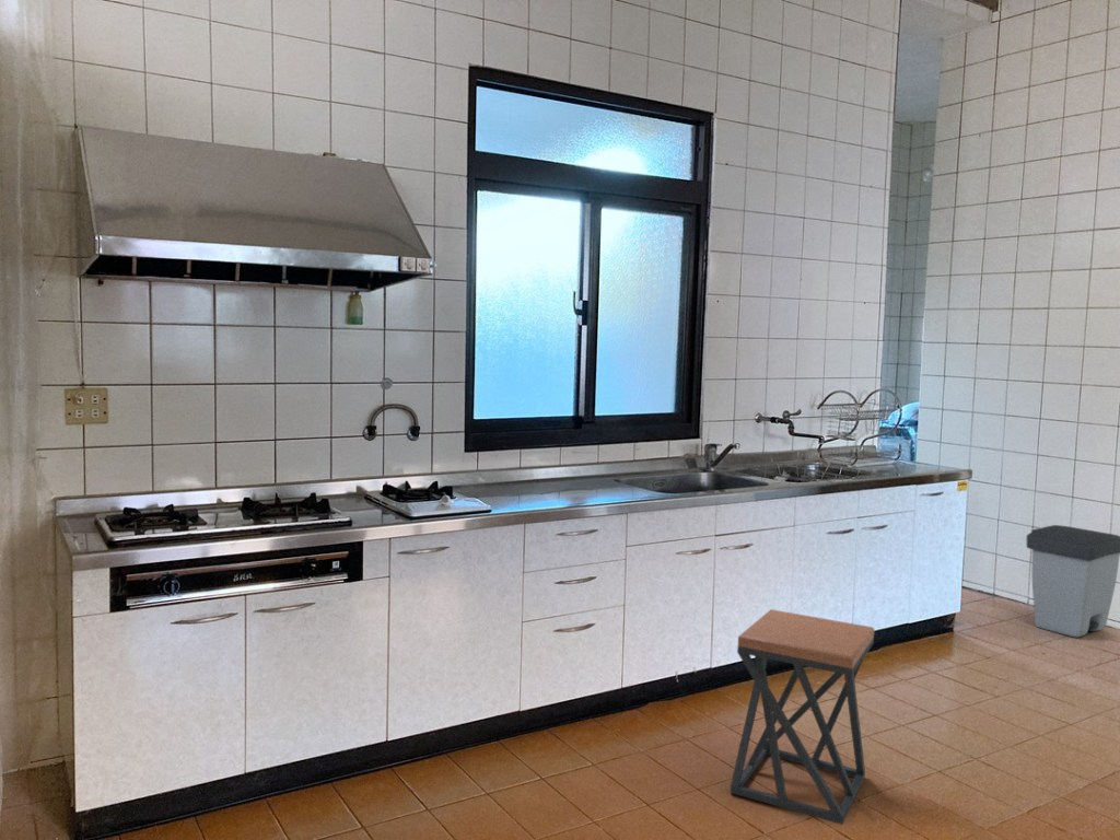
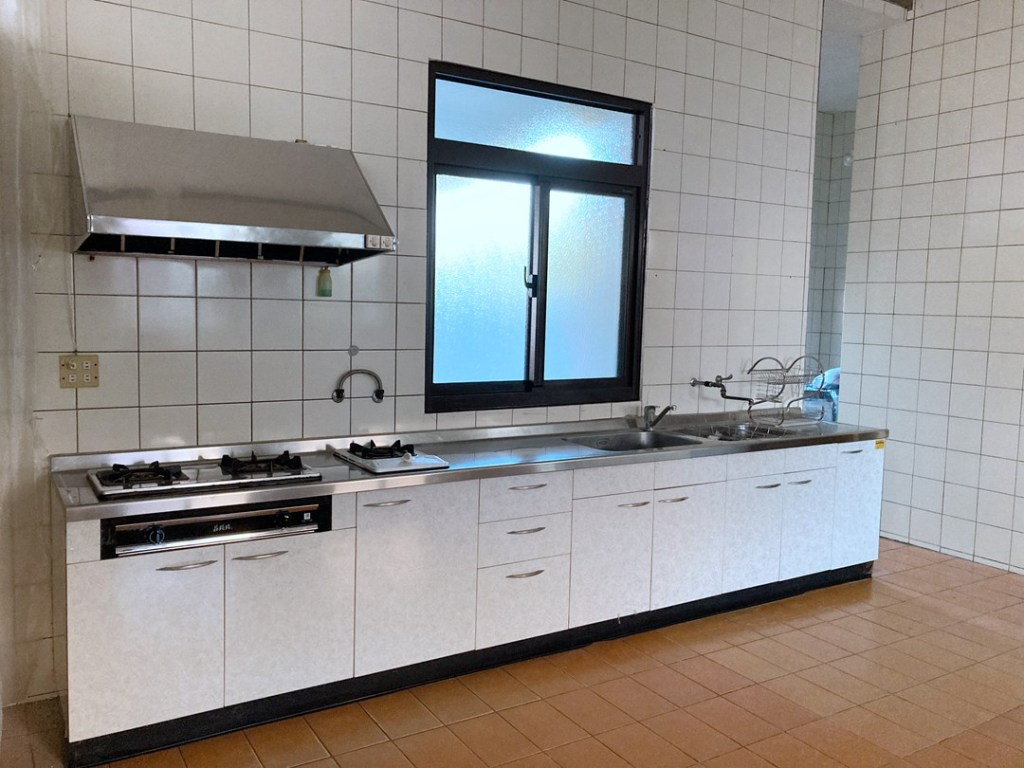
- stool (803, 708)
- trash can (1071, 579)
